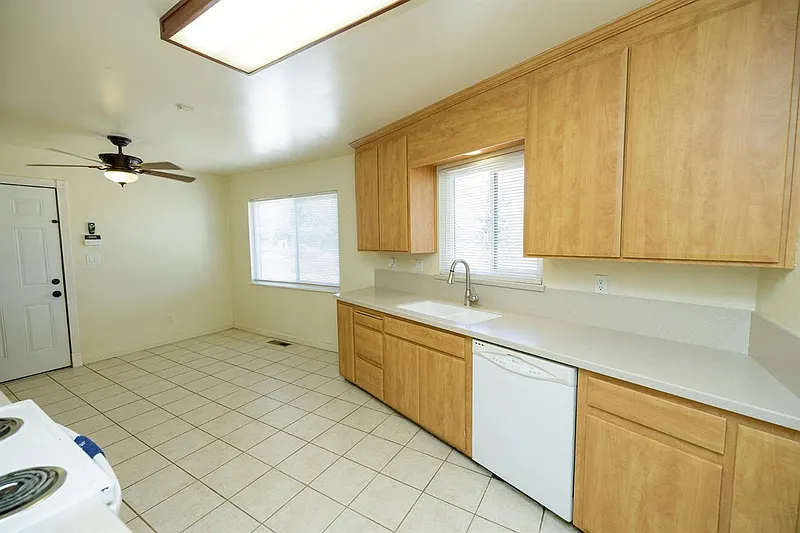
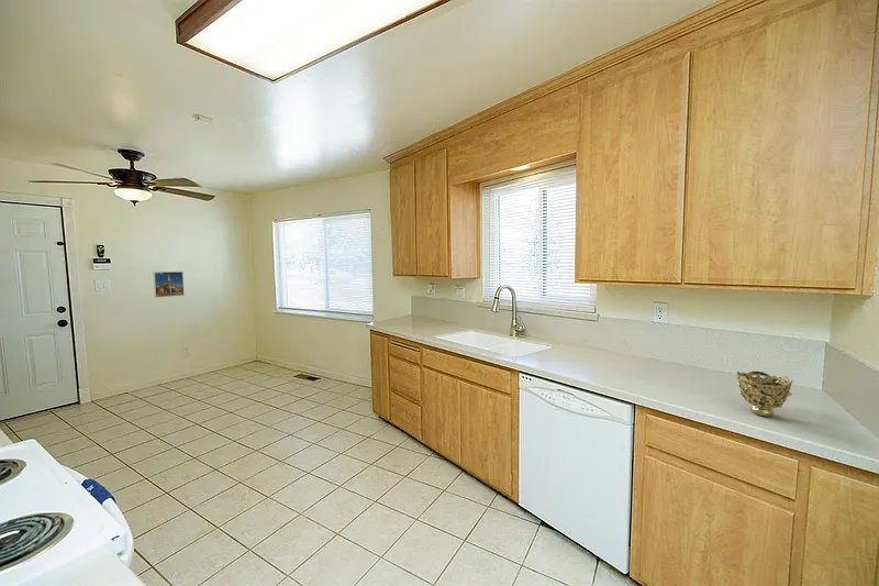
+ decorative bowl (763, 395)
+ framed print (168, 284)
